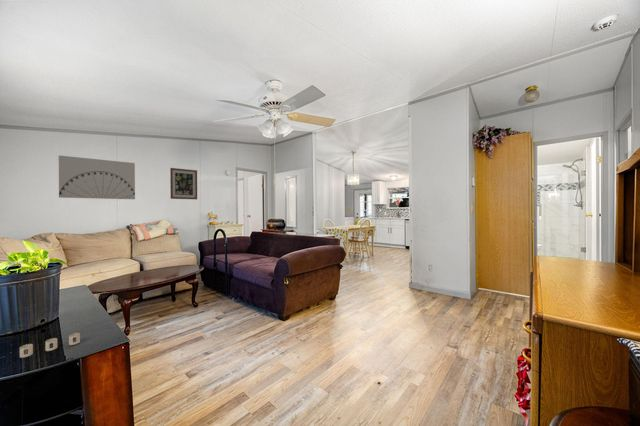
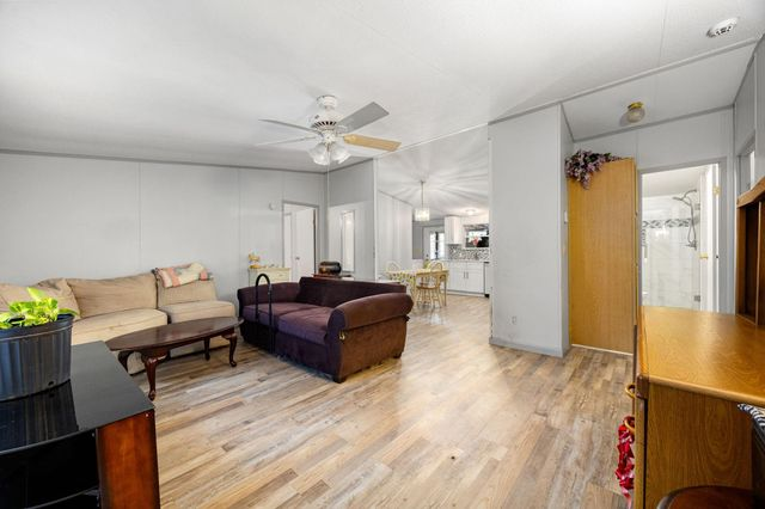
- wall art (99, 179)
- wall art (184, 184)
- candle (51, 344)
